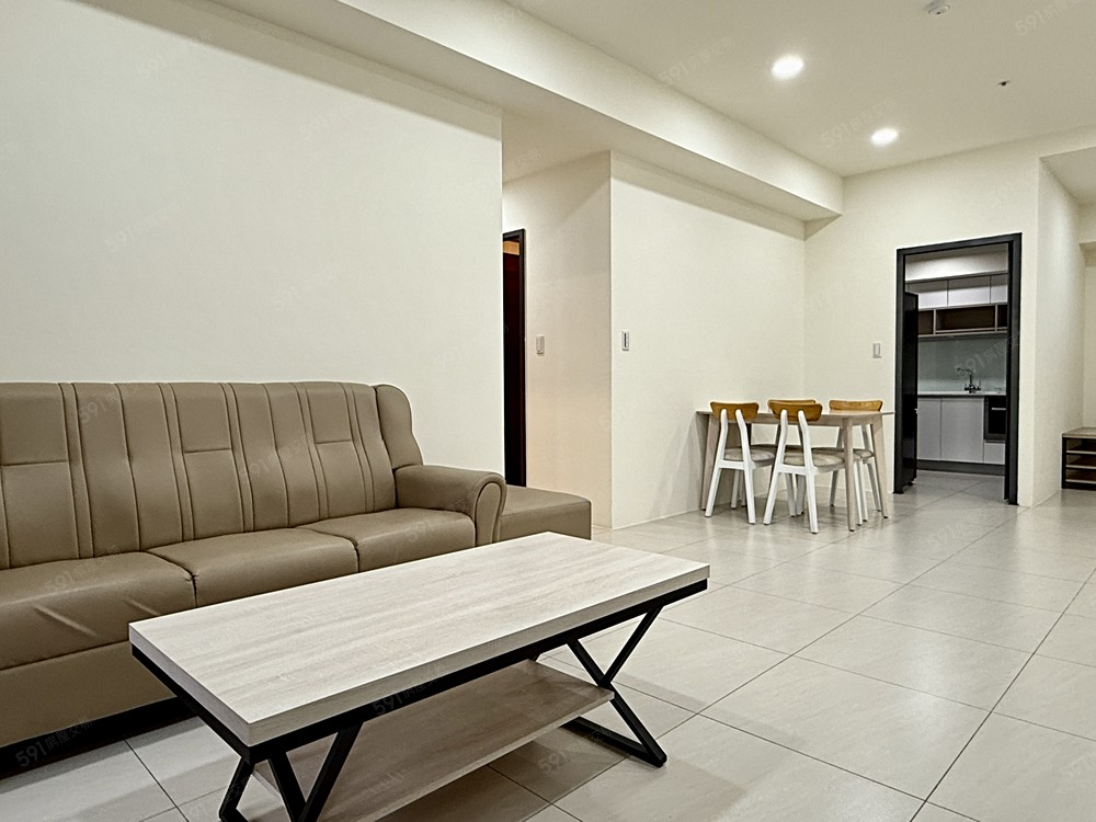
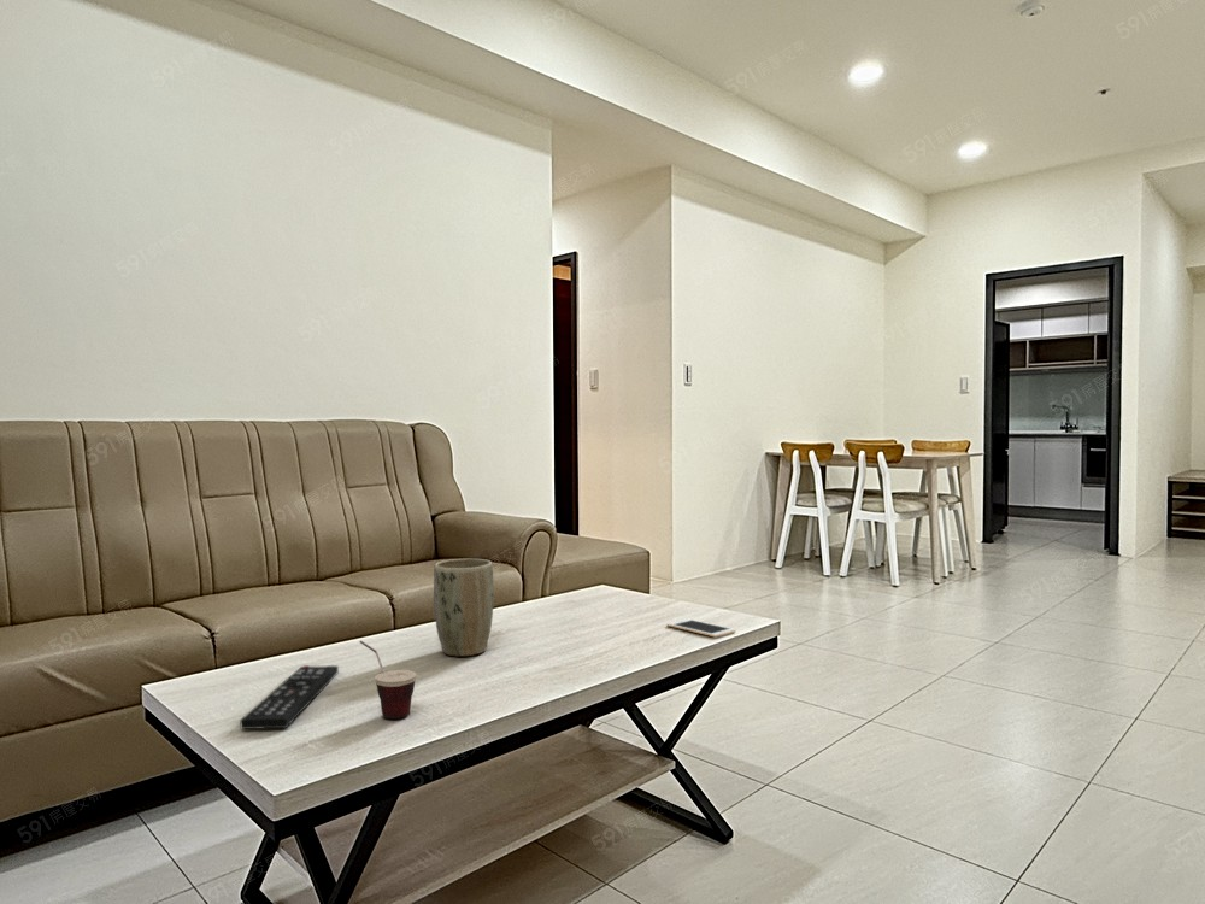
+ cell phone (700, 627)
+ plant pot (464, 606)
+ remote control (294, 692)
+ cup (384, 679)
